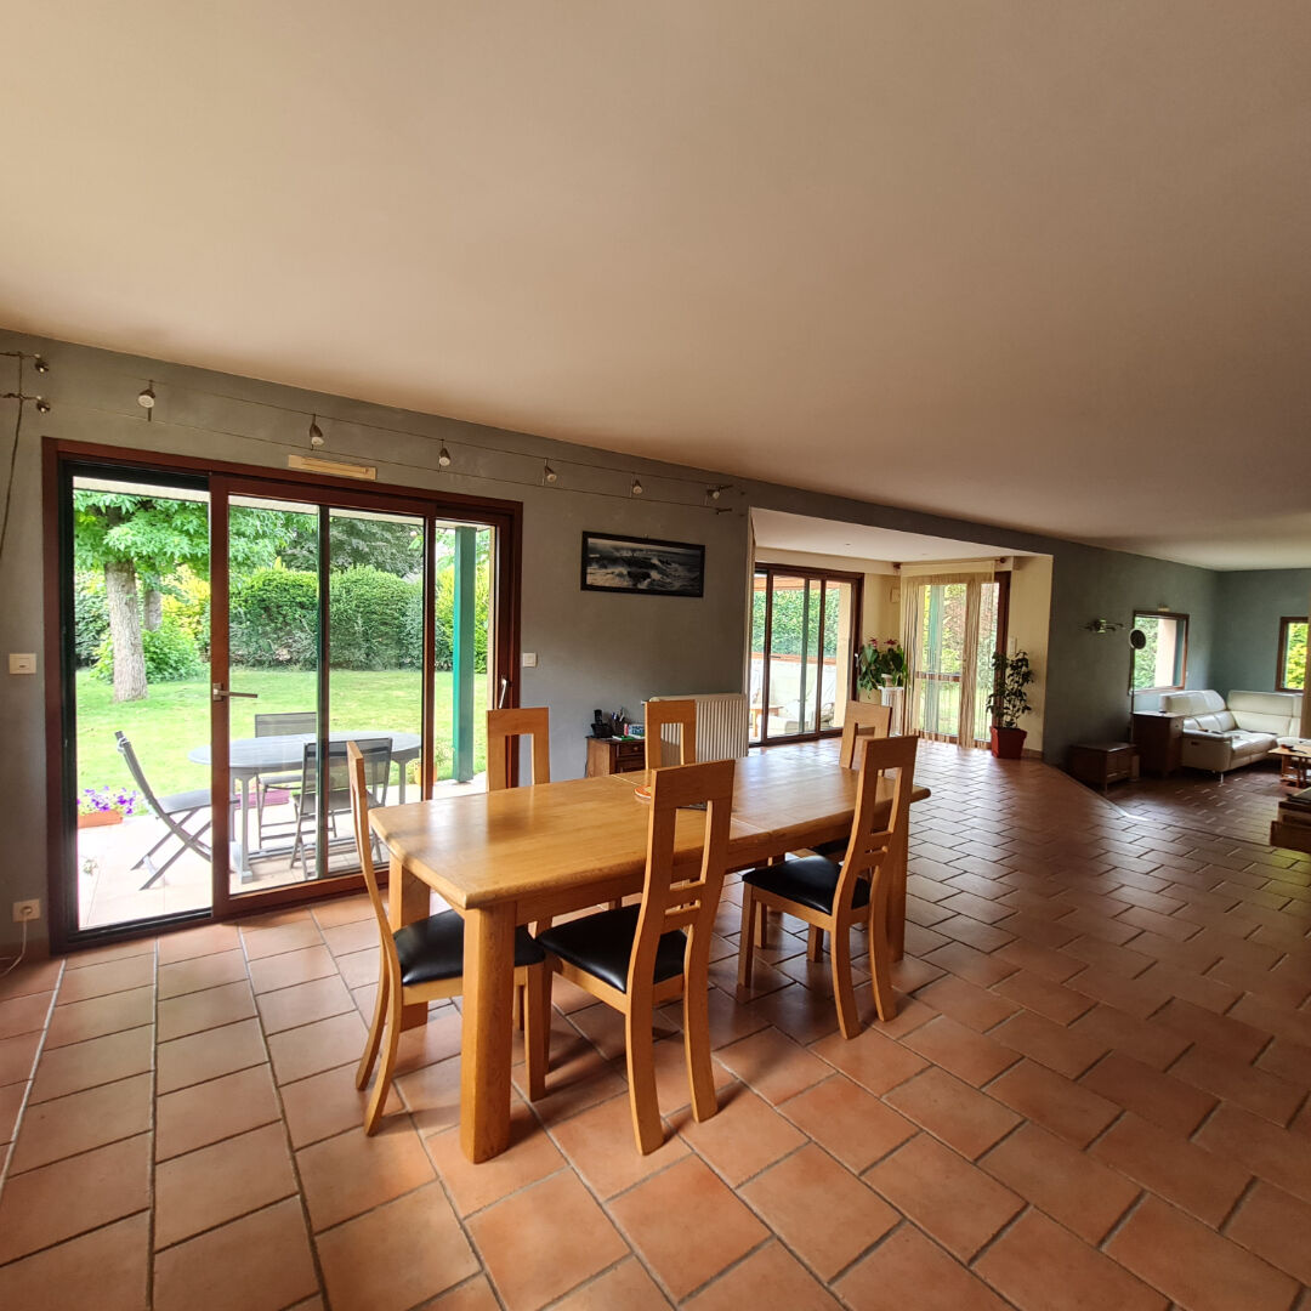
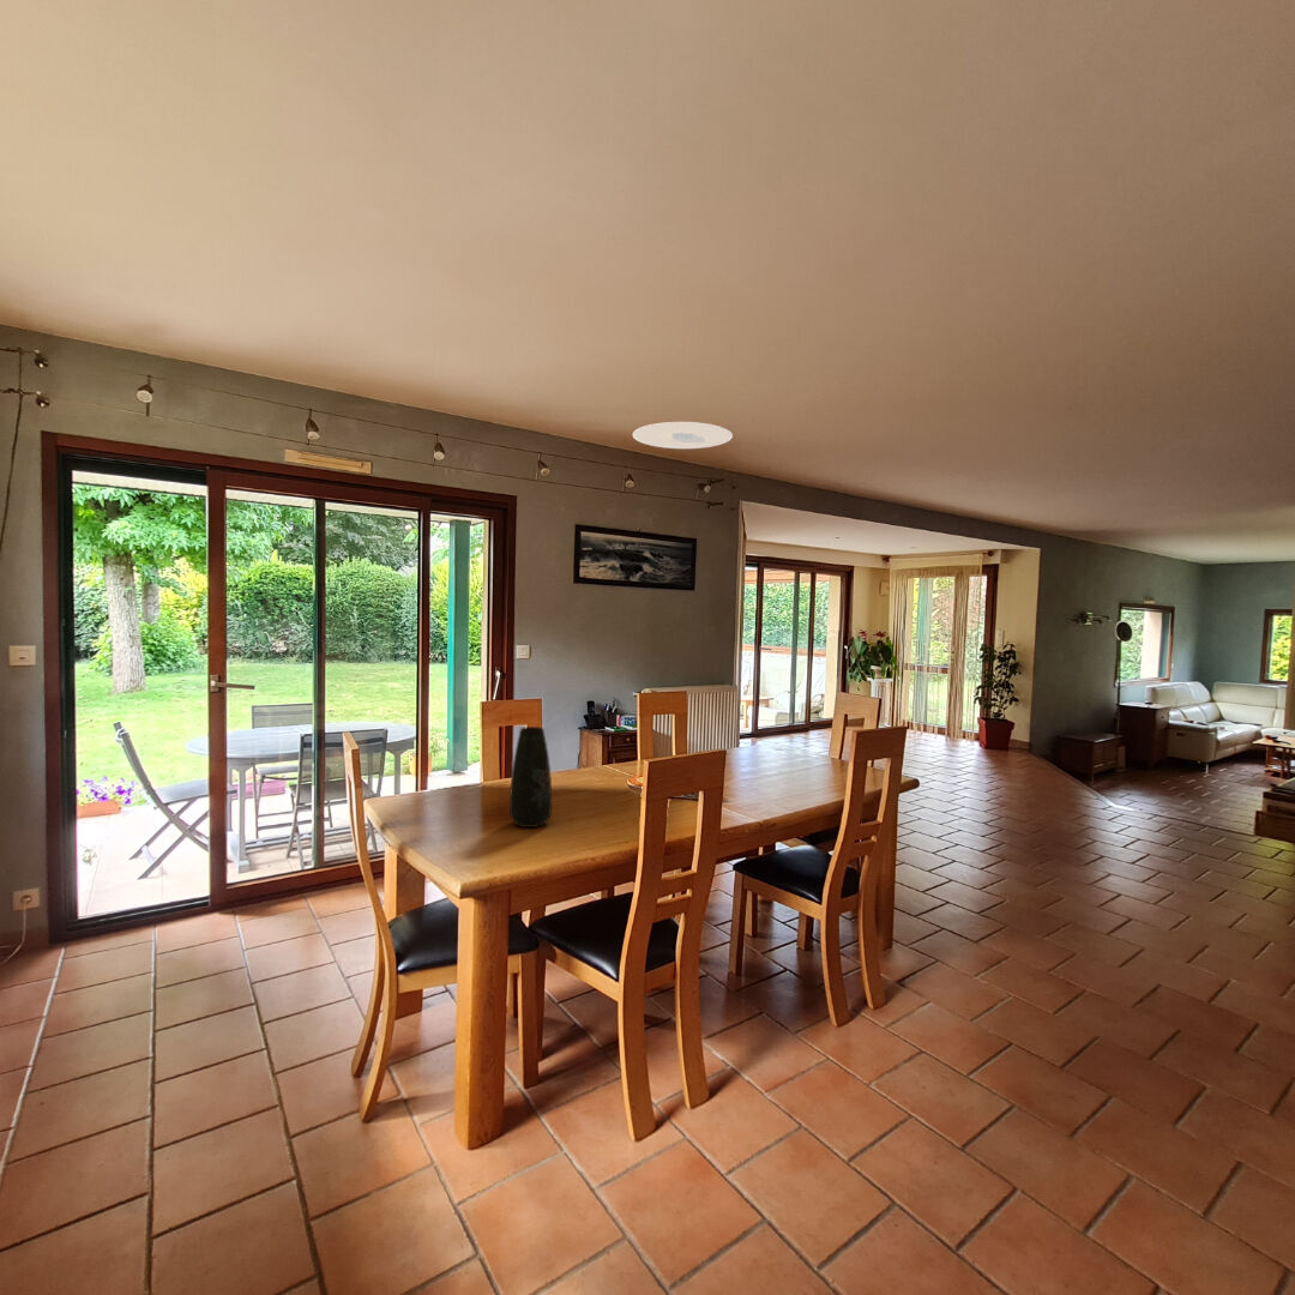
+ vase (531, 776)
+ ceiling light (682, 430)
